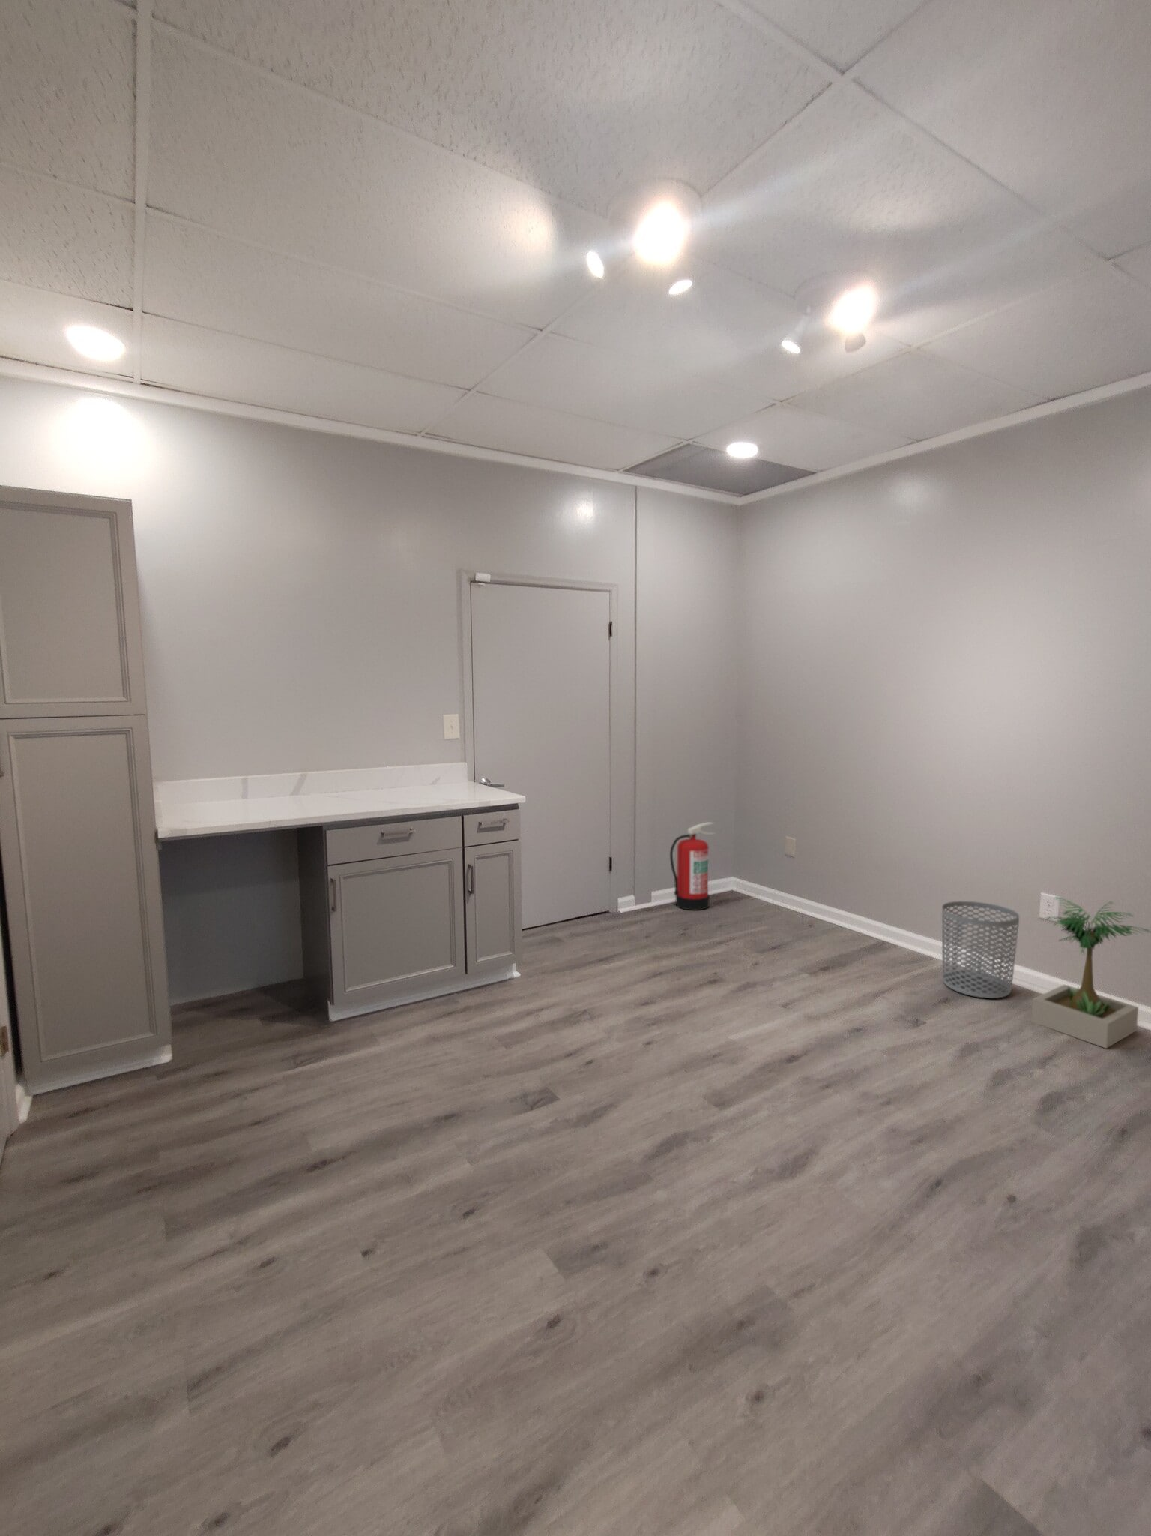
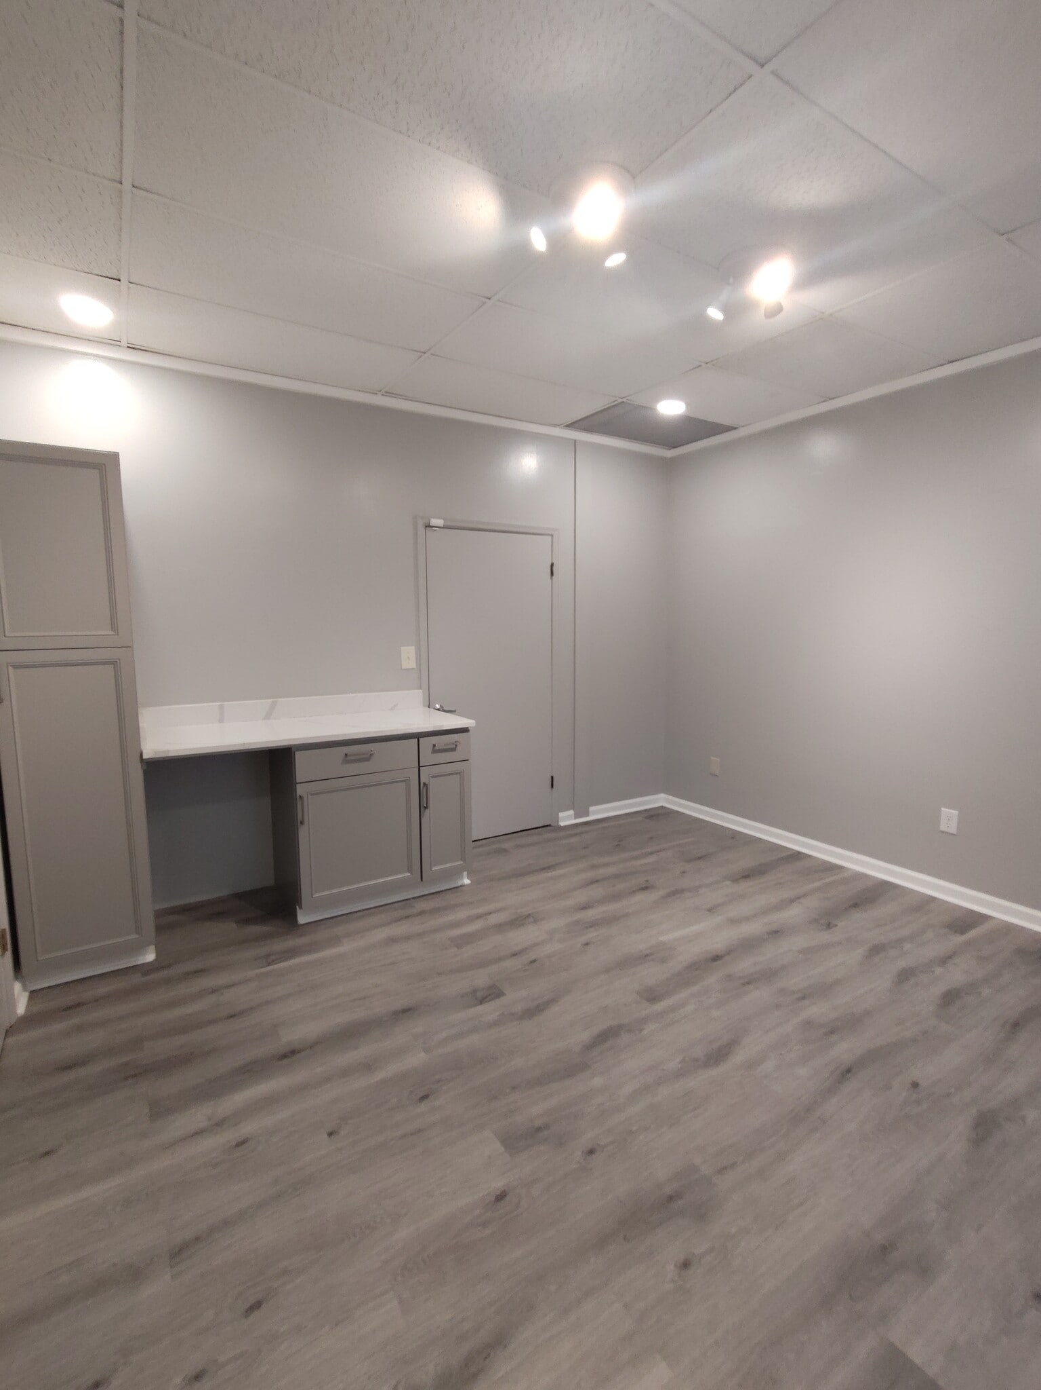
- potted plant (1092, 969)
- waste bin (978, 948)
- fire extinguisher (693, 865)
